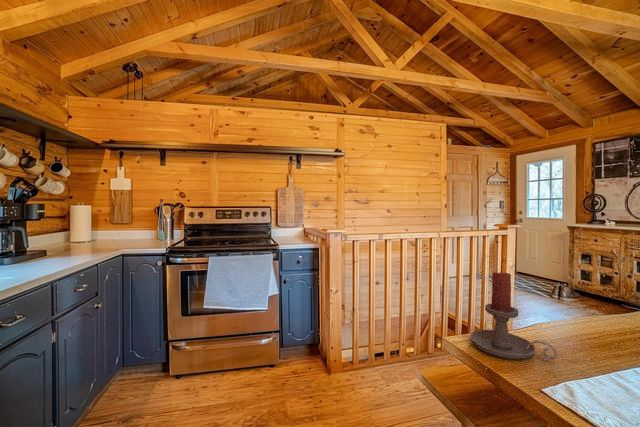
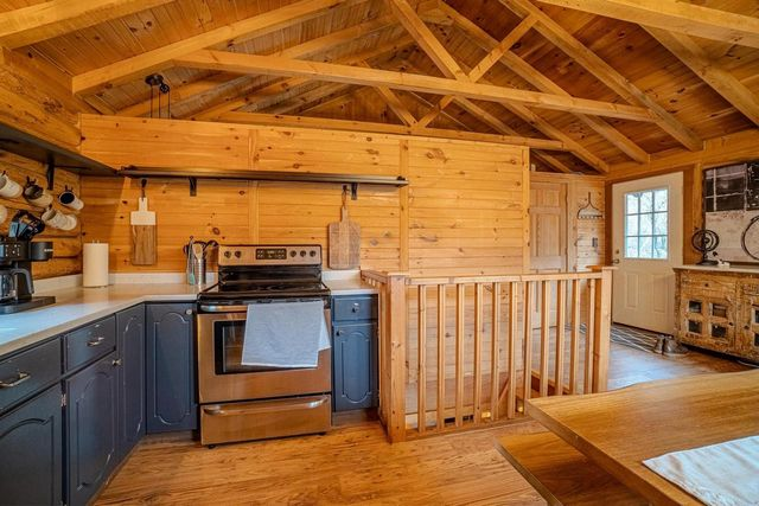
- candle holder (510, 311)
